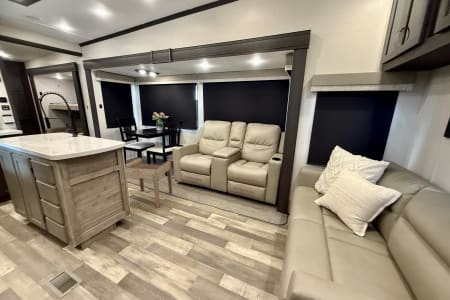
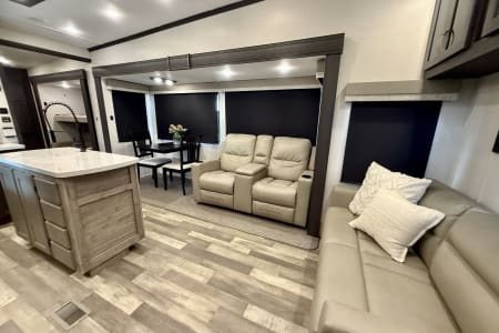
- side table (148, 178)
